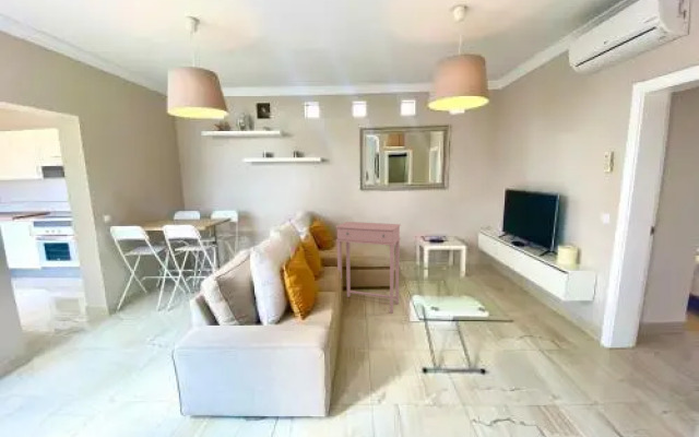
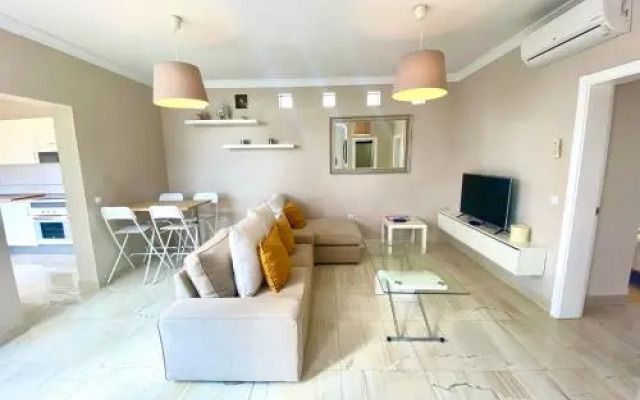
- side table (348, 265)
